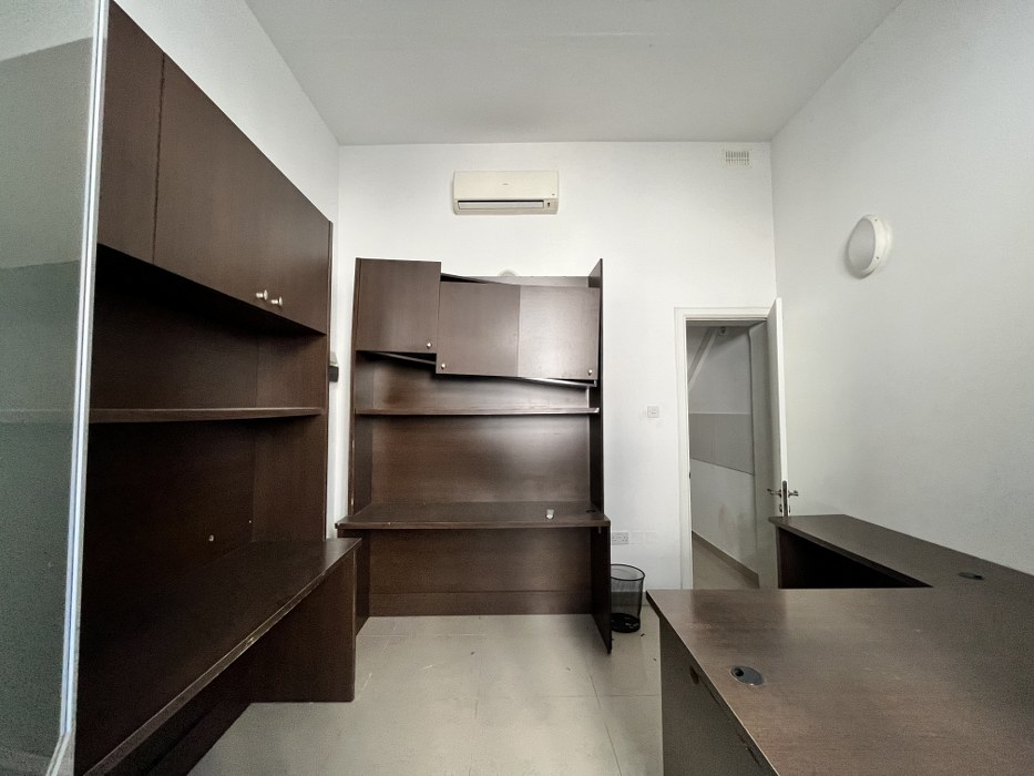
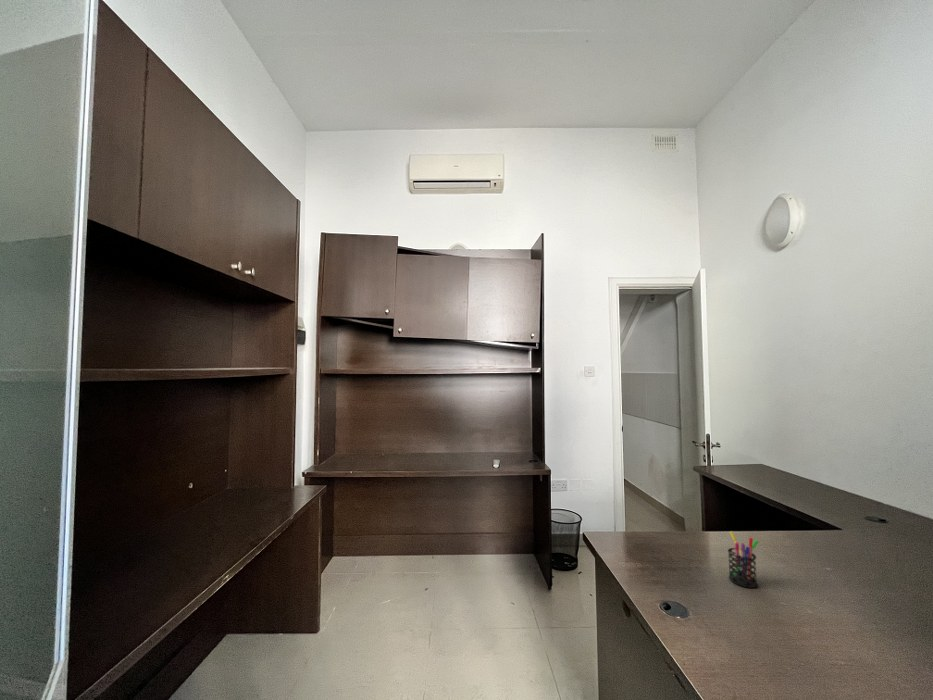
+ pen holder (745, 557)
